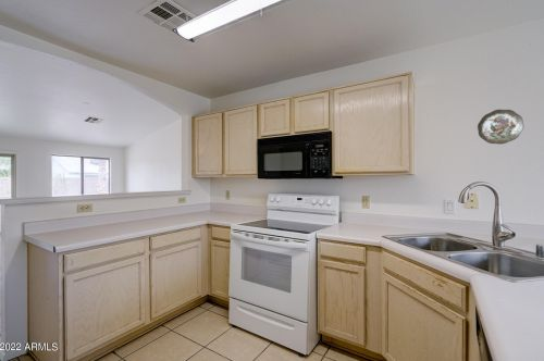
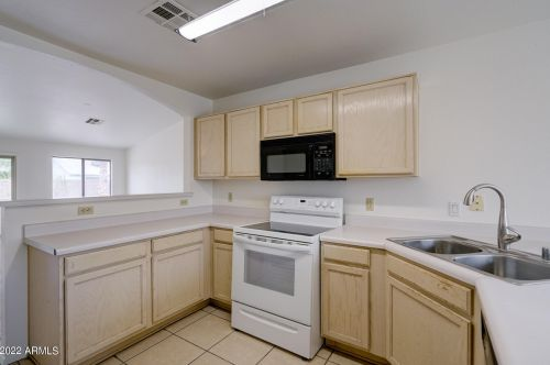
- decorative plate (499, 126)
